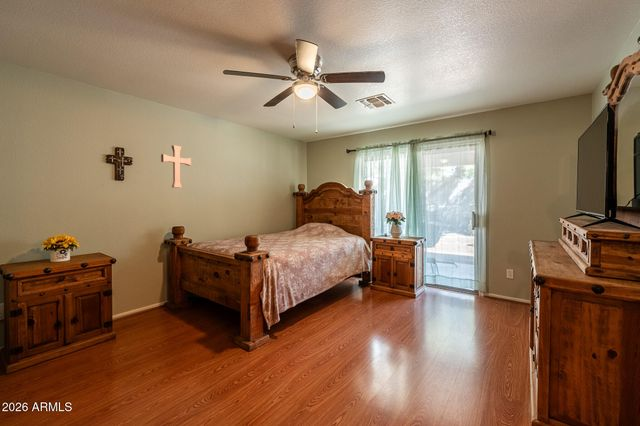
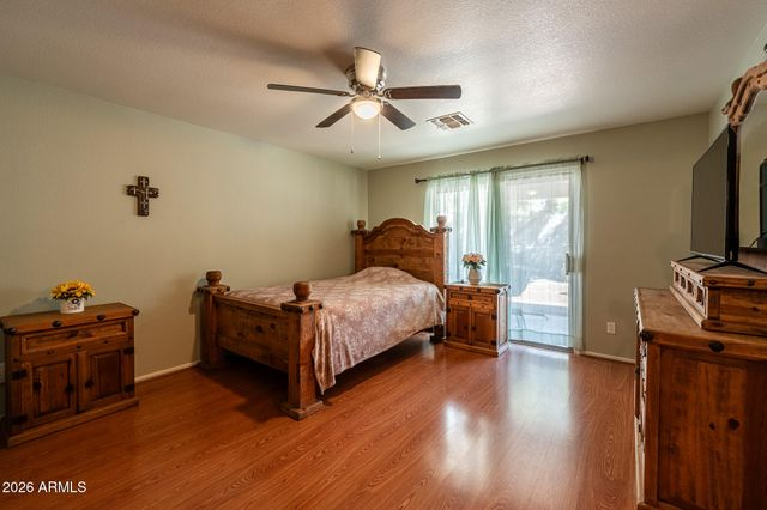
- decorative cross (176, 166)
